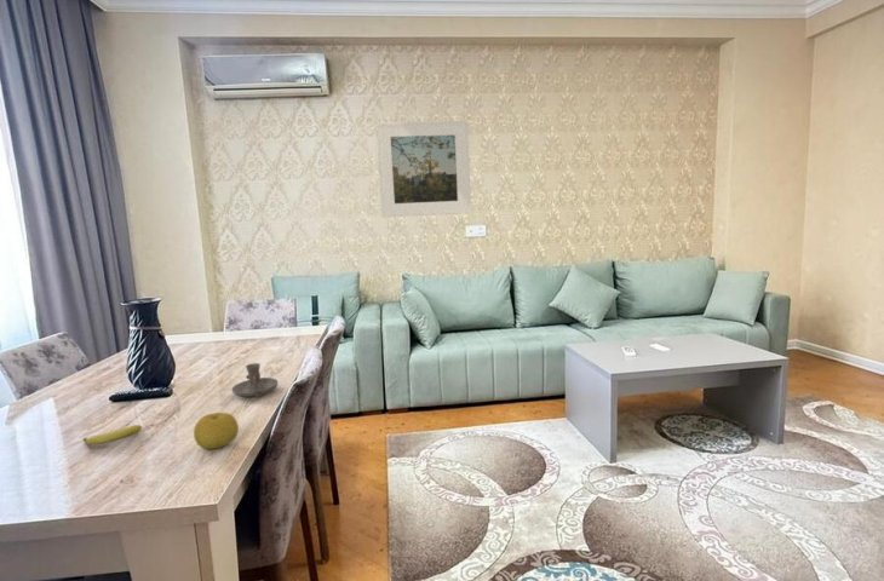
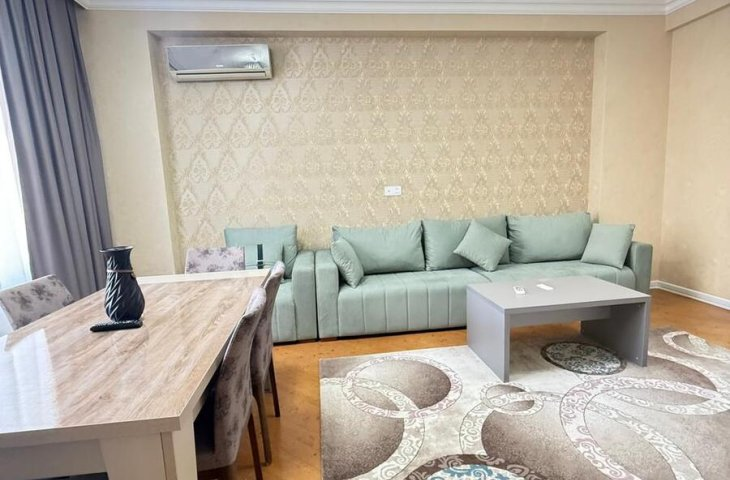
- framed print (424, 169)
- candle holder (254, 380)
- fruit (216, 430)
- fruit (110, 435)
